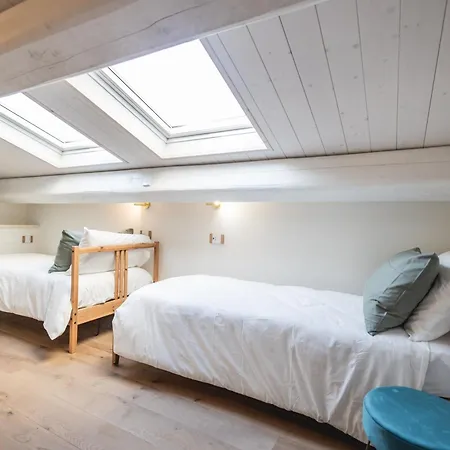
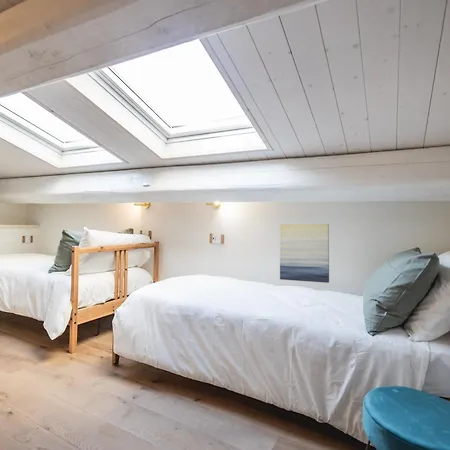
+ wall art (303, 252)
